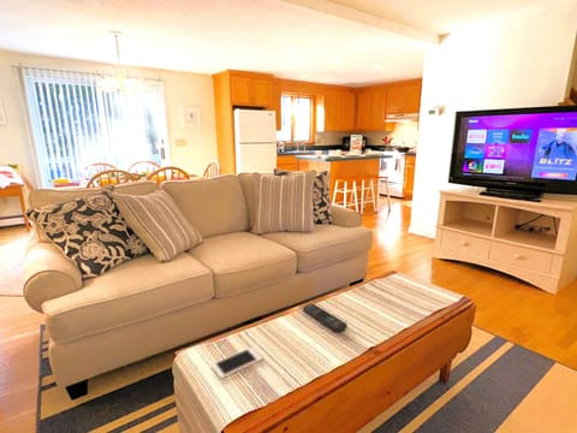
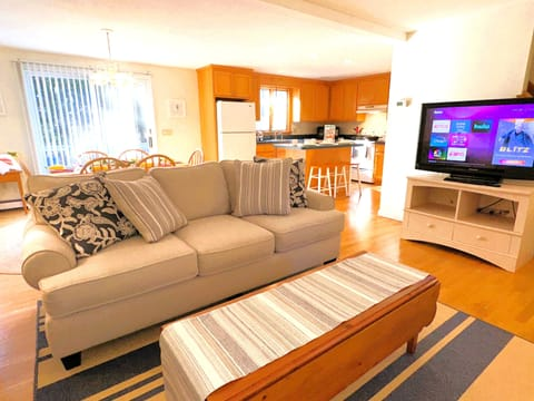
- remote control (323, 316)
- cell phone (237, 361)
